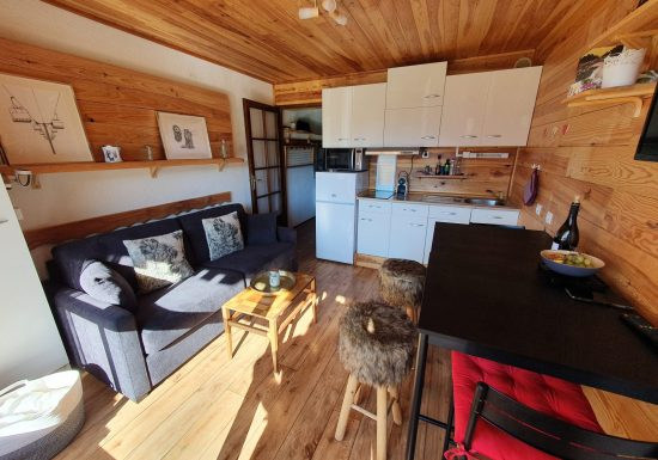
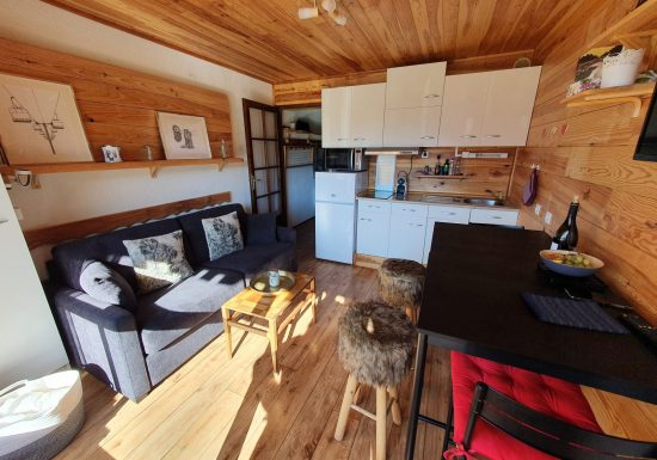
+ dish towel (569, 311)
